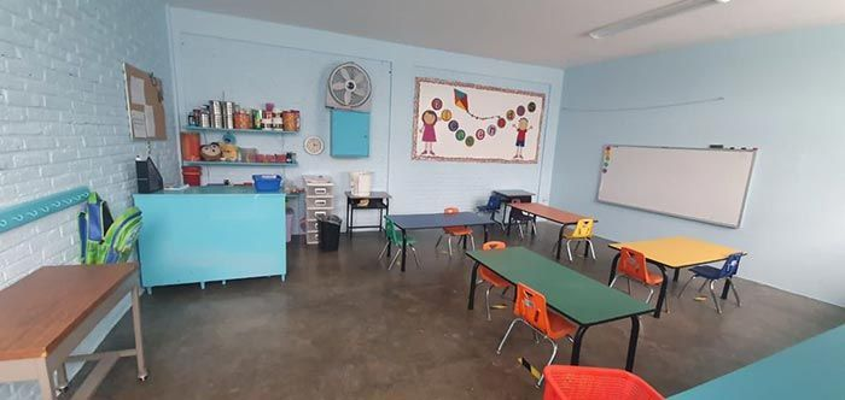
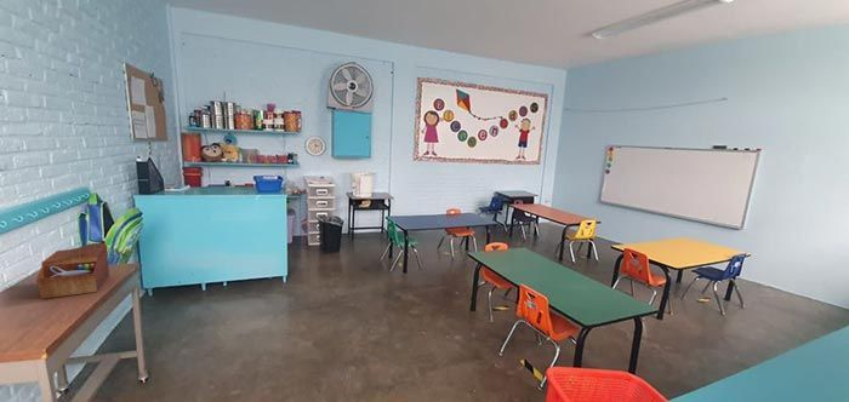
+ sewing box (74, 269)
